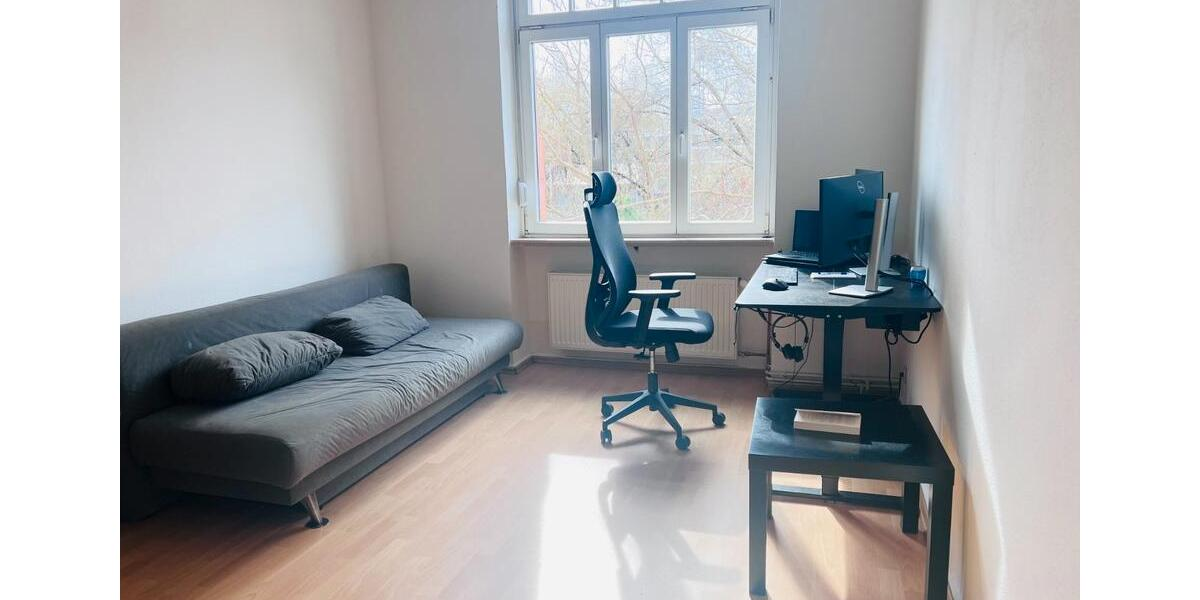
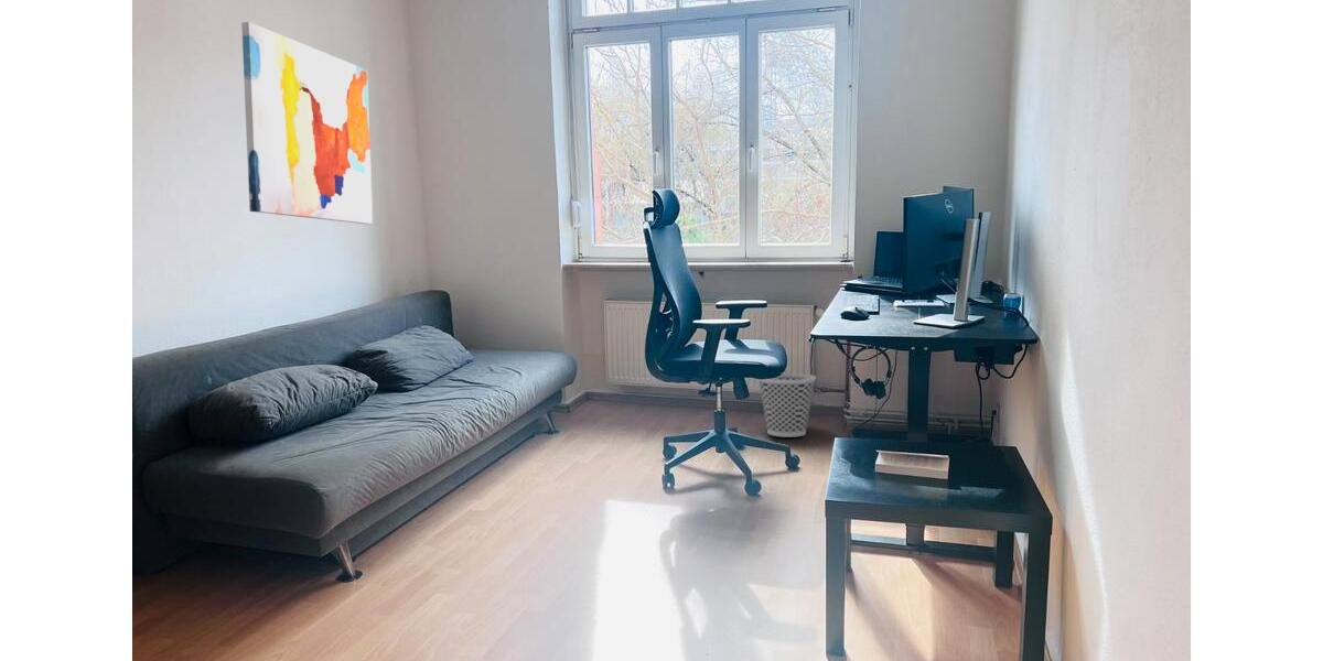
+ wastebasket (786, 404)
+ wall art (314, 133)
